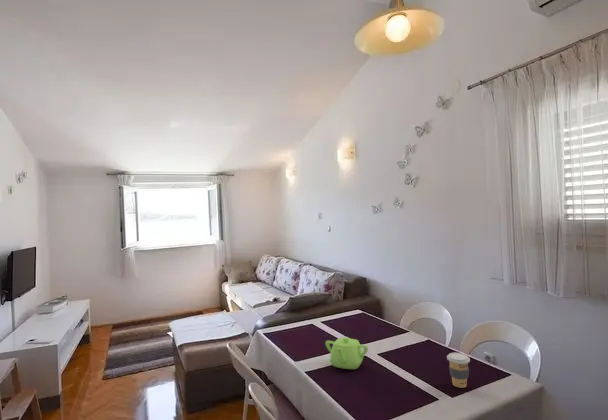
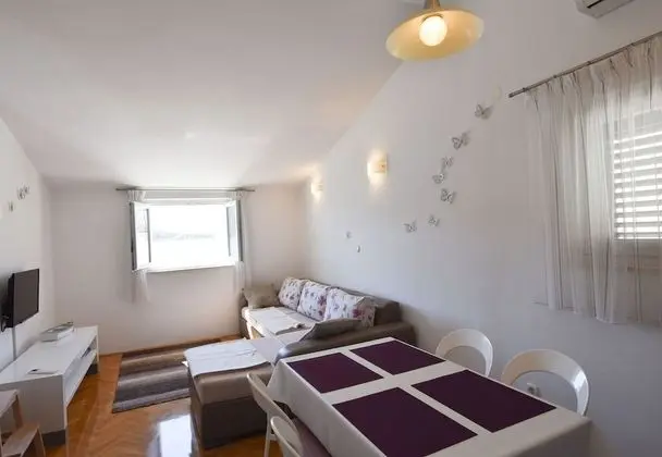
- coffee cup (458, 370)
- teapot (344, 353)
